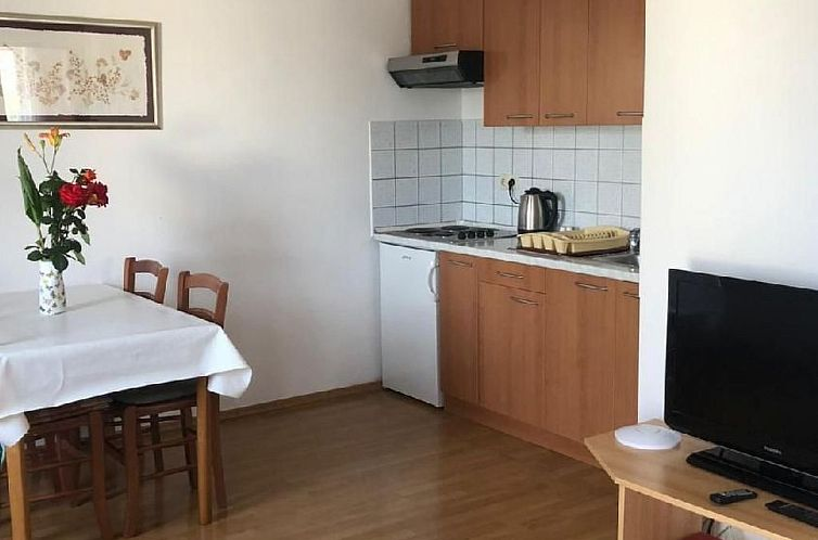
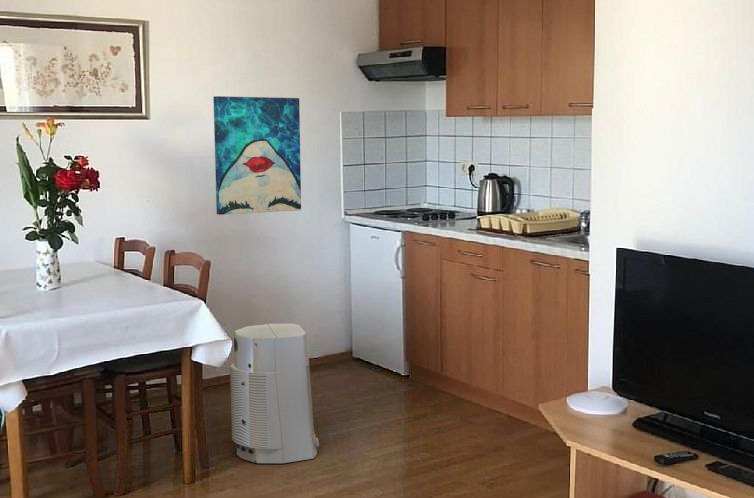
+ wall art (258, 155)
+ air purifier (273, 391)
